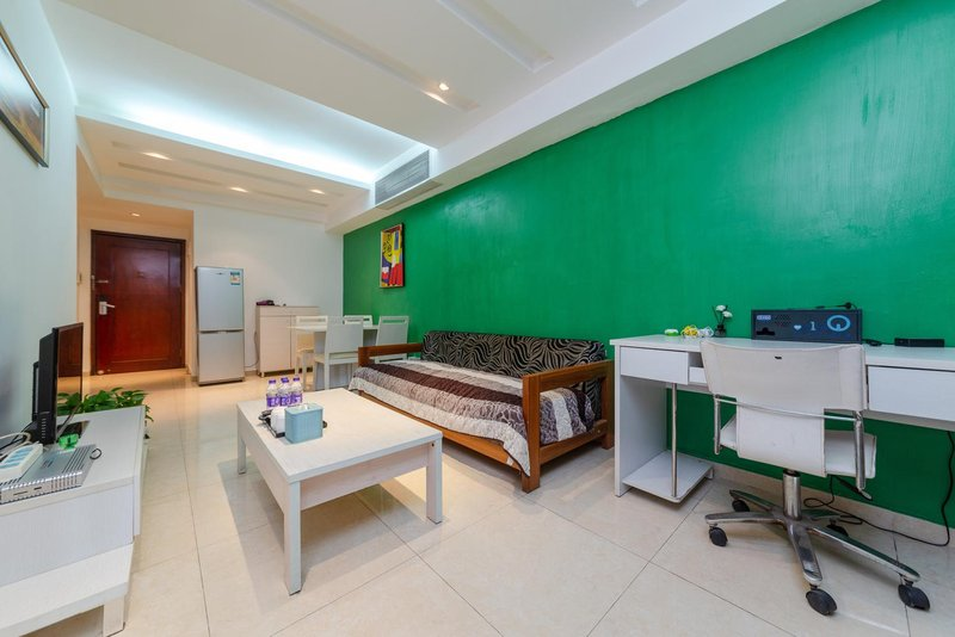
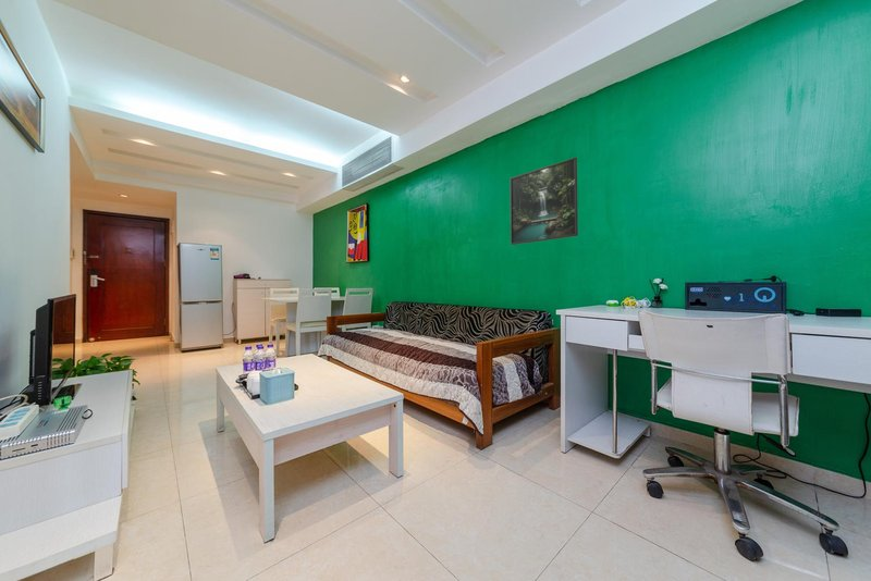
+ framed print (541, 205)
